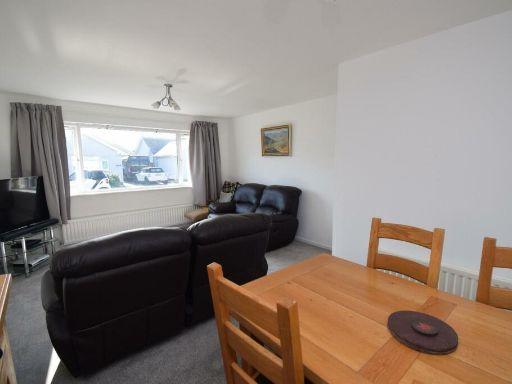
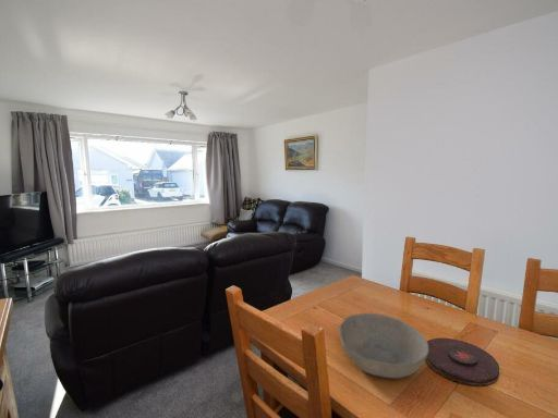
+ bowl (380, 347)
